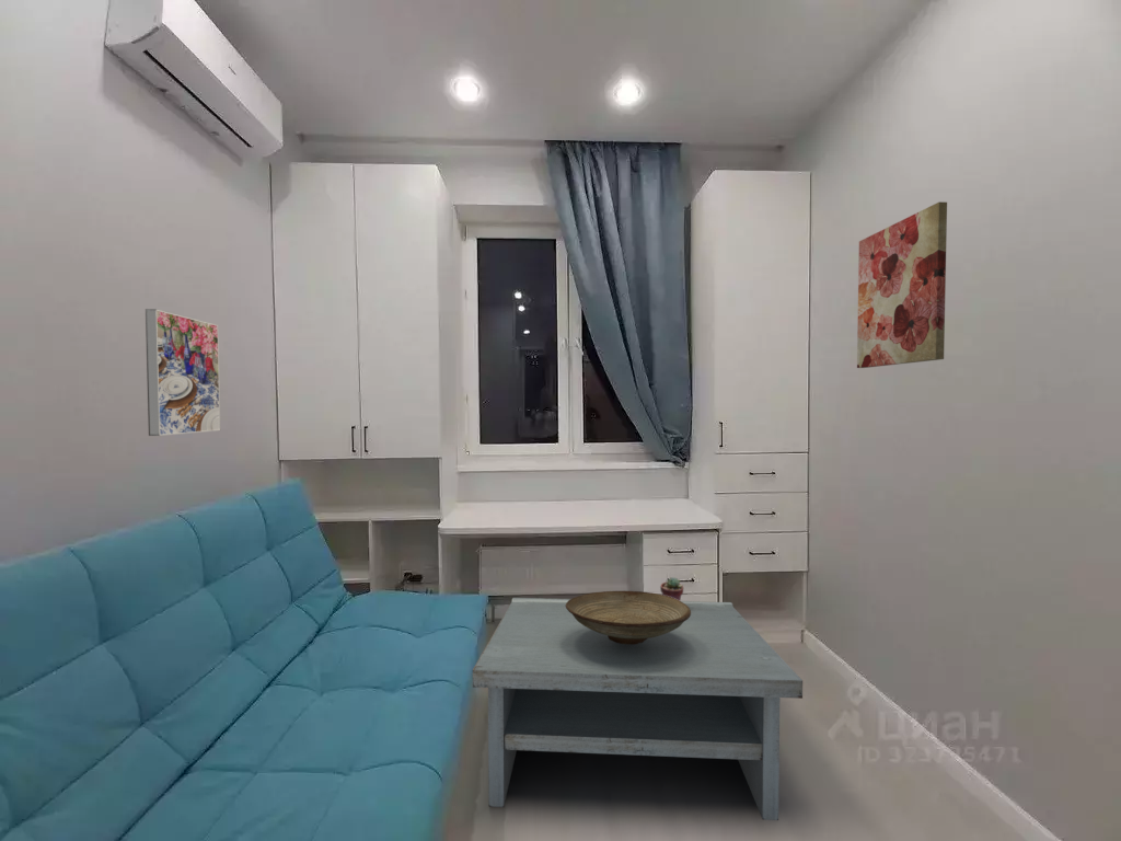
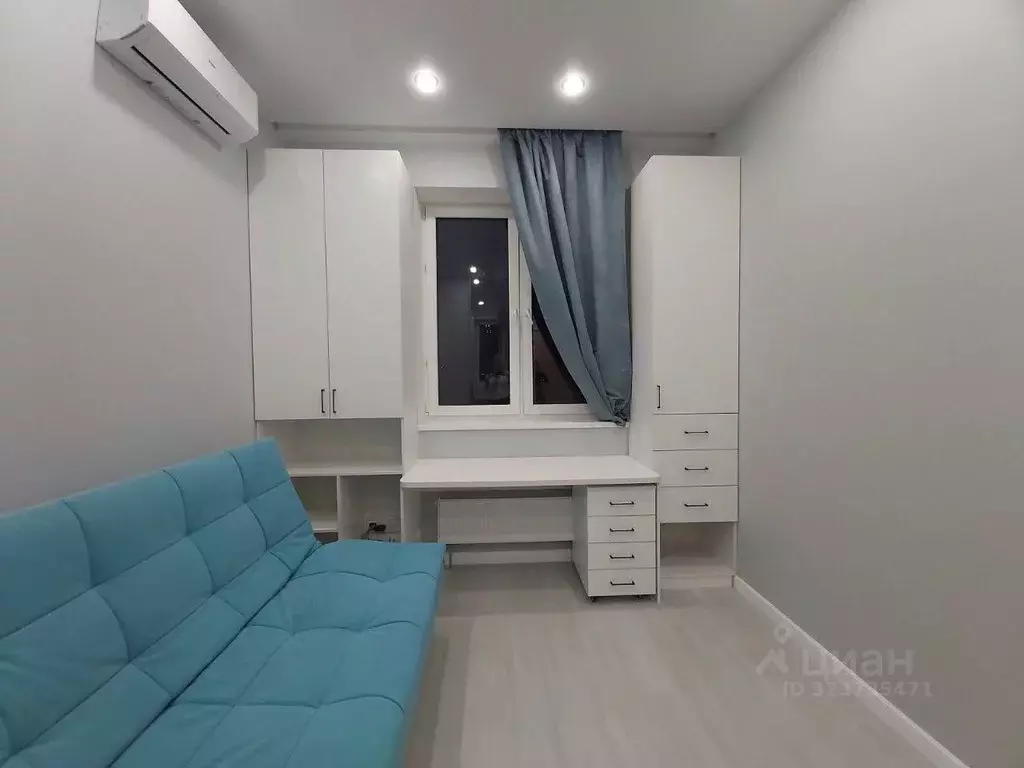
- wall art (897, 293)
- potted succulent (671, 580)
- decorative bowl (627, 625)
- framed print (186, 375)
- coffee table (625, 684)
